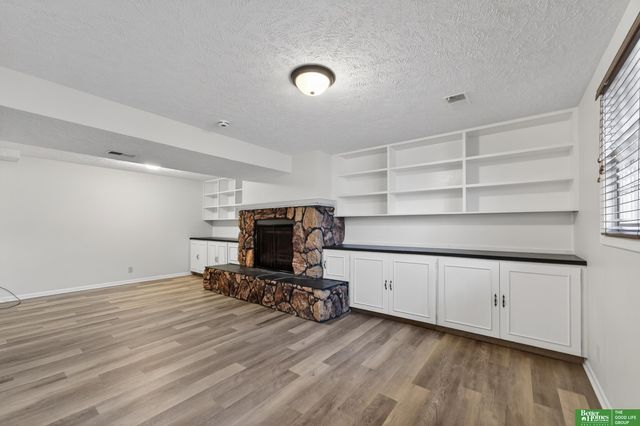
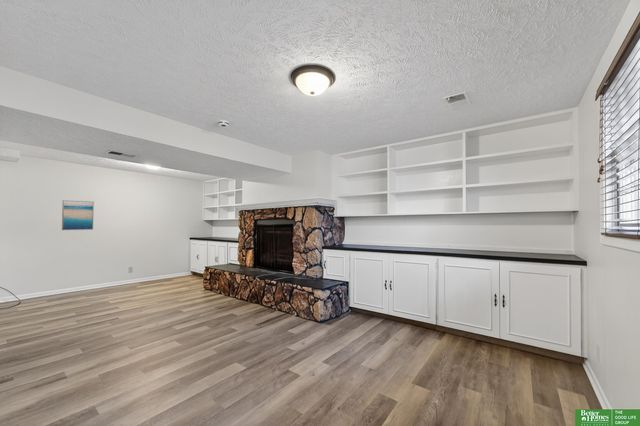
+ wall art (78, 215)
